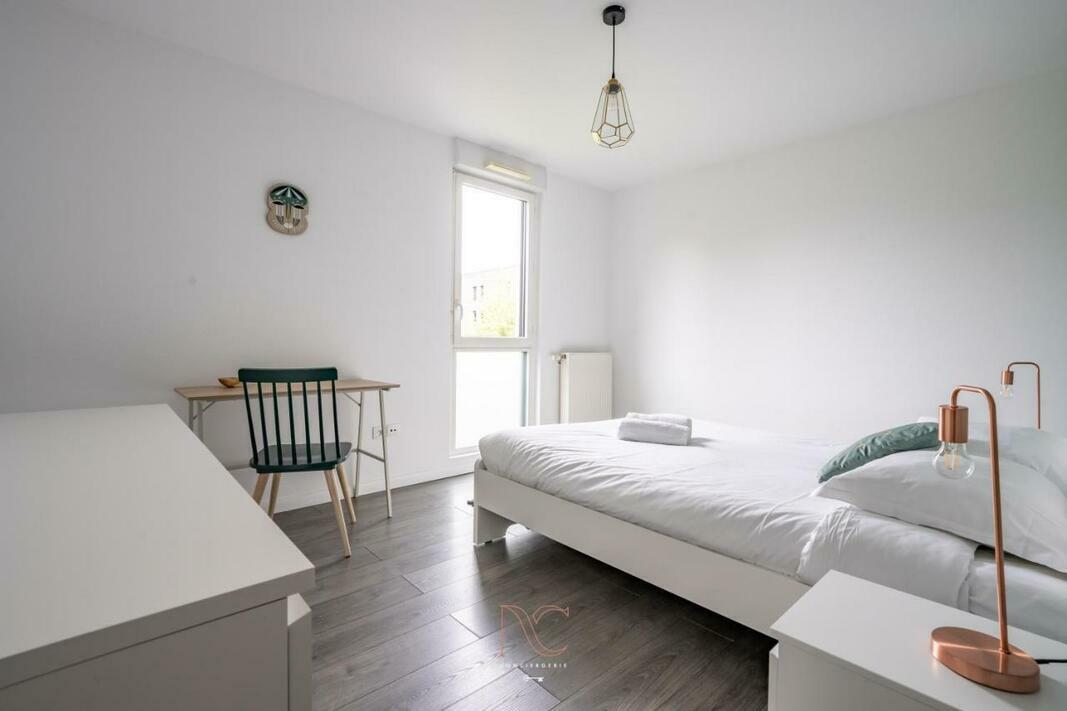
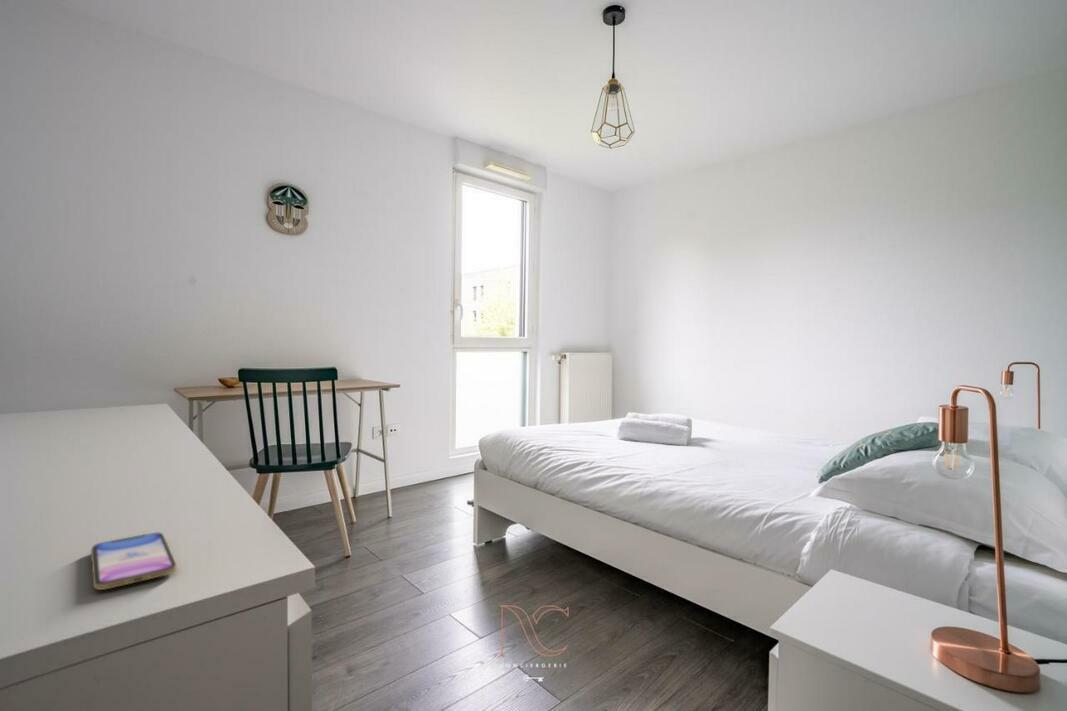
+ smartphone (132, 557)
